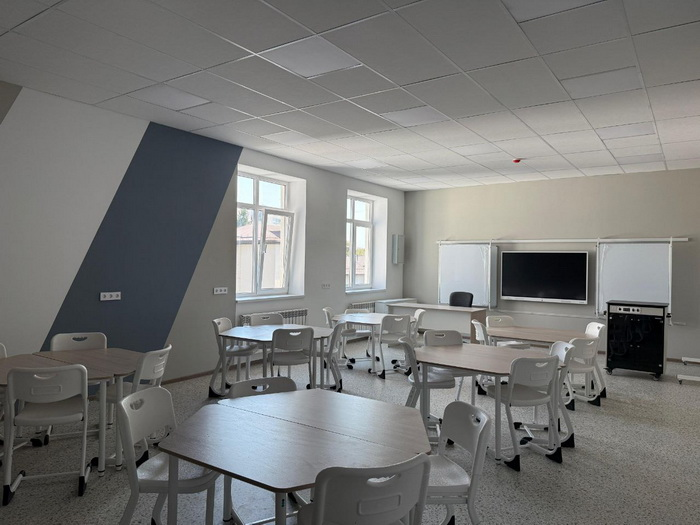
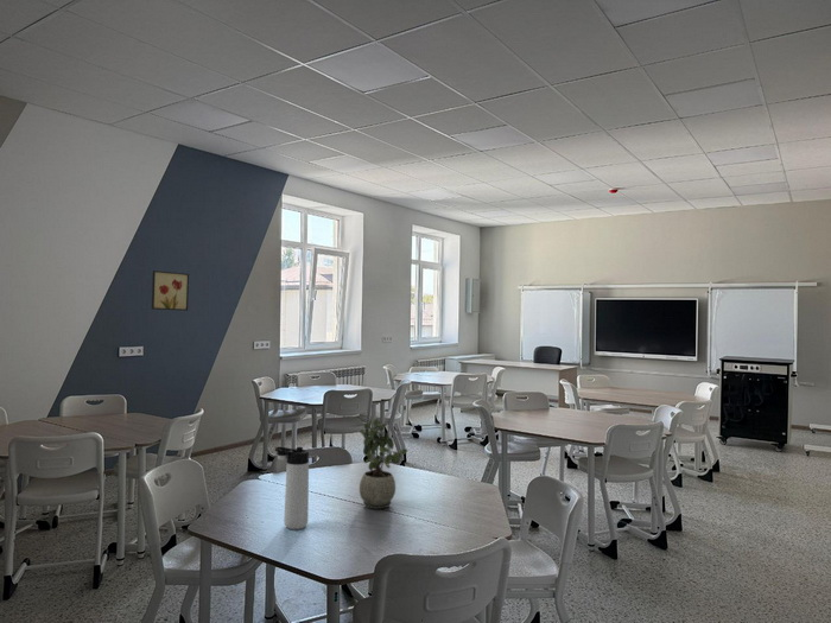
+ potted plant (382, 463)
+ thermos bottle (291, 487)
+ wall art (170, 291)
